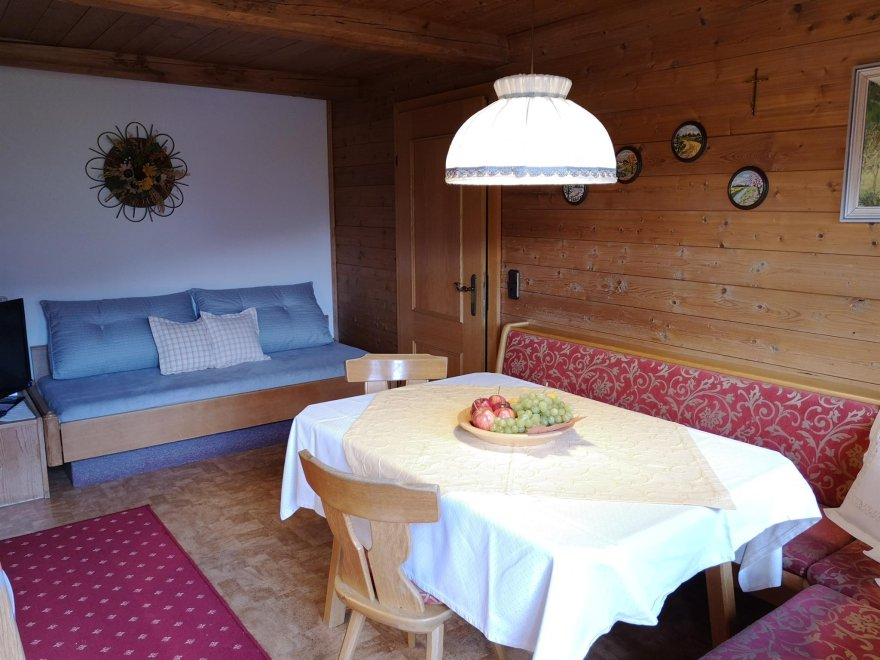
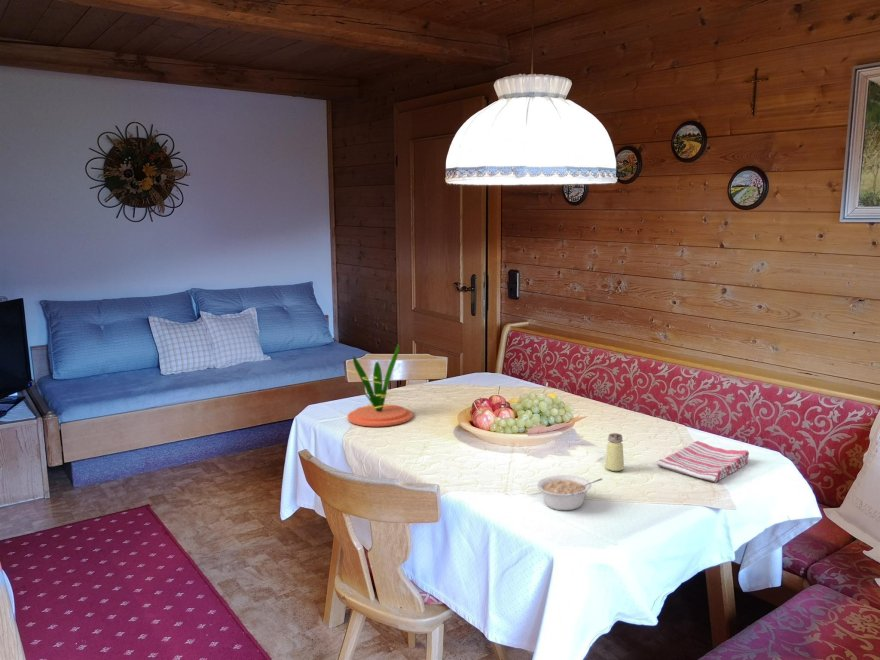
+ dish towel (703, 459)
+ legume (565, 491)
+ saltshaker (614, 451)
+ plant (377, 382)
